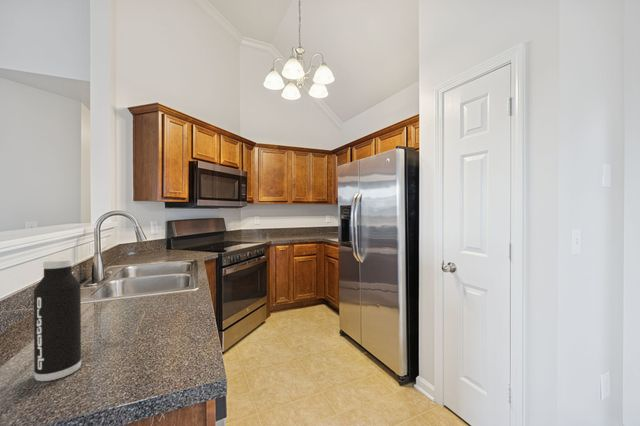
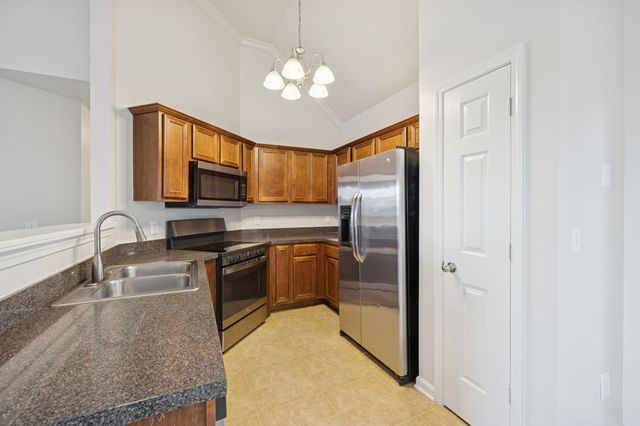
- water bottle (58, 315)
